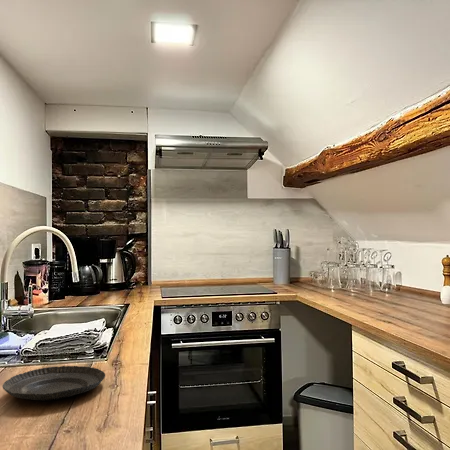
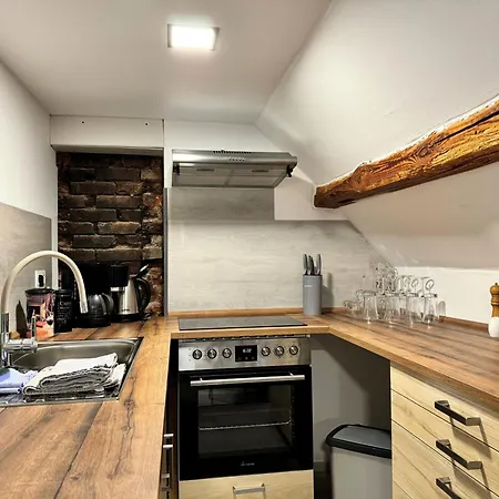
- tart tin (55, 384)
